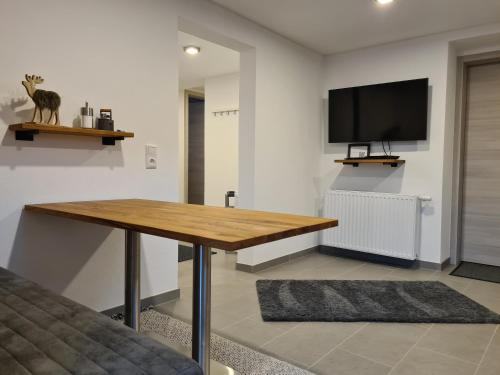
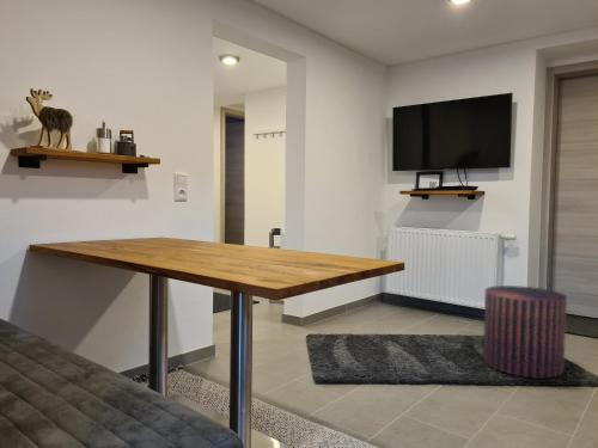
+ stool (523, 329)
